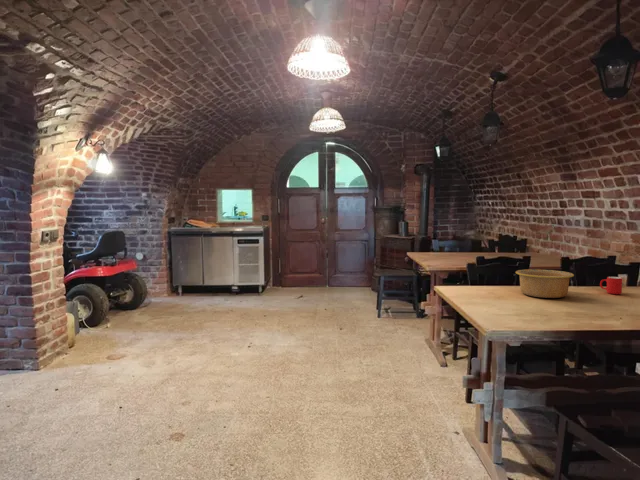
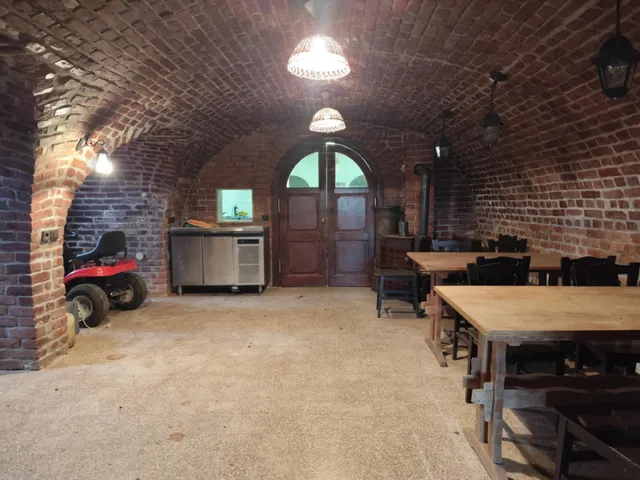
- cup (610, 285)
- bowl (543, 283)
